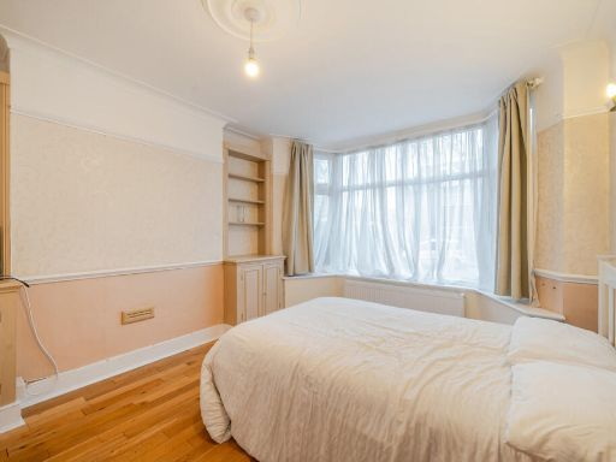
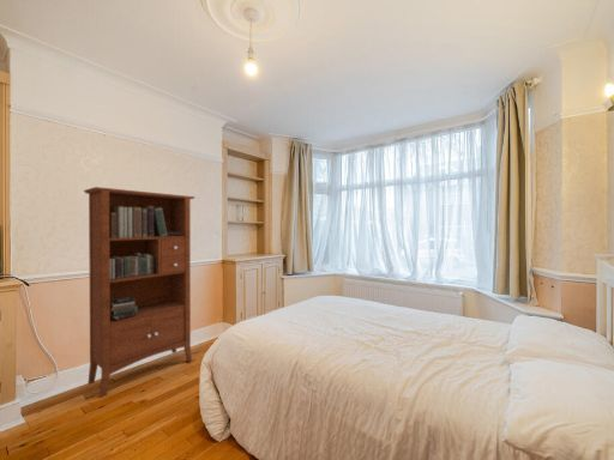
+ bookcase (145, 283)
